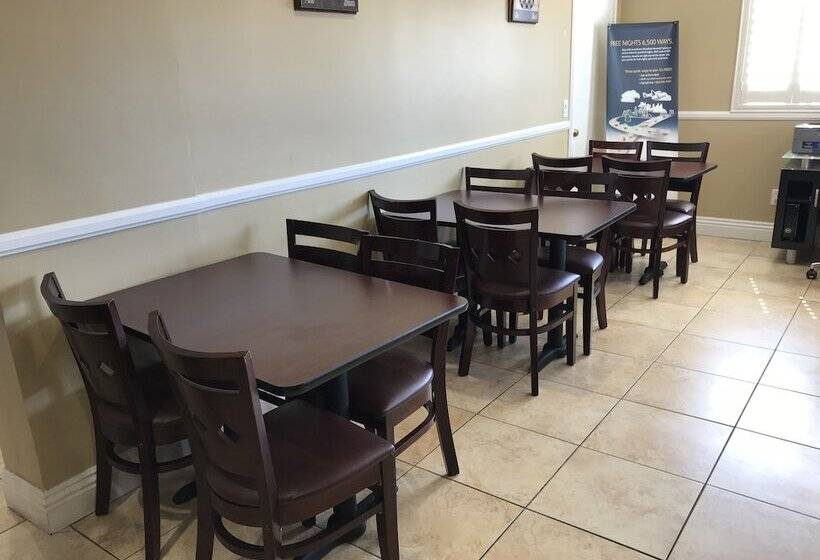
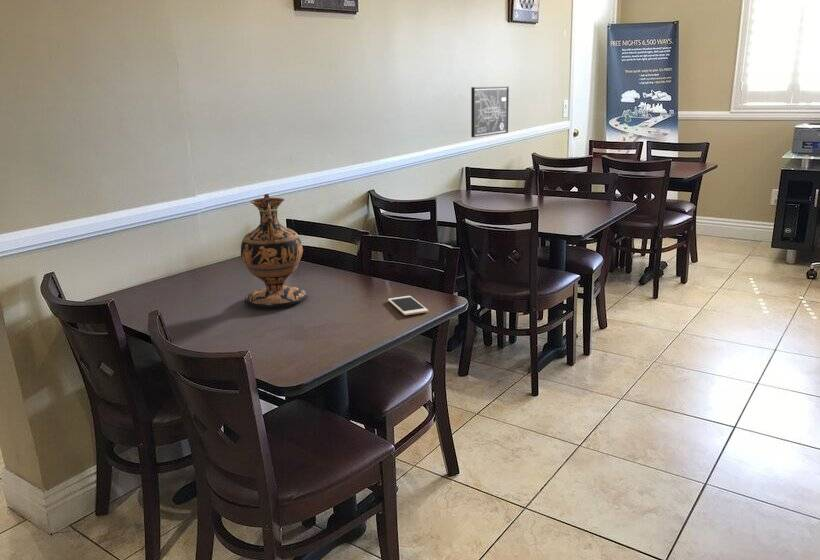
+ vase (271, 249)
+ wall art (490, 111)
+ cell phone (407, 305)
